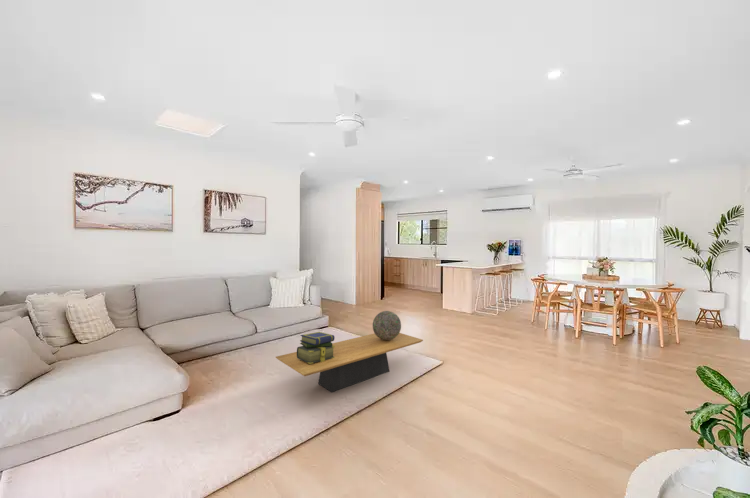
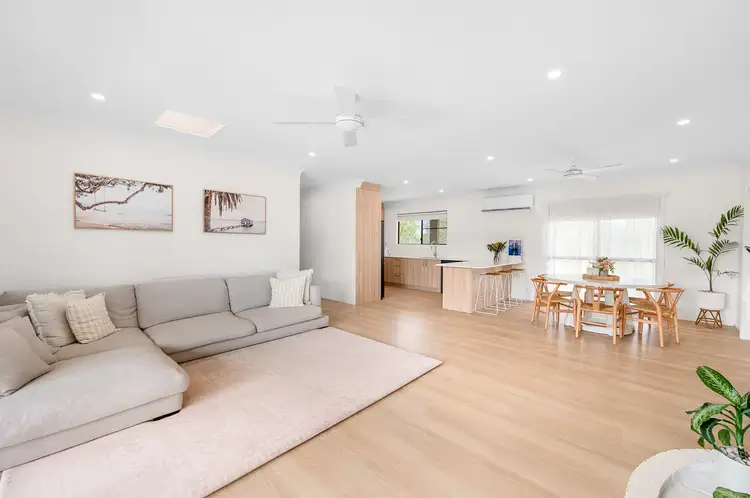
- decorative sphere (386, 325)
- stack of books (316, 345)
- coffee table (355, 362)
